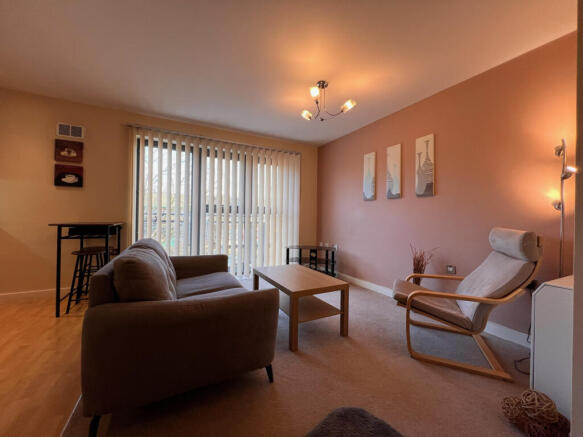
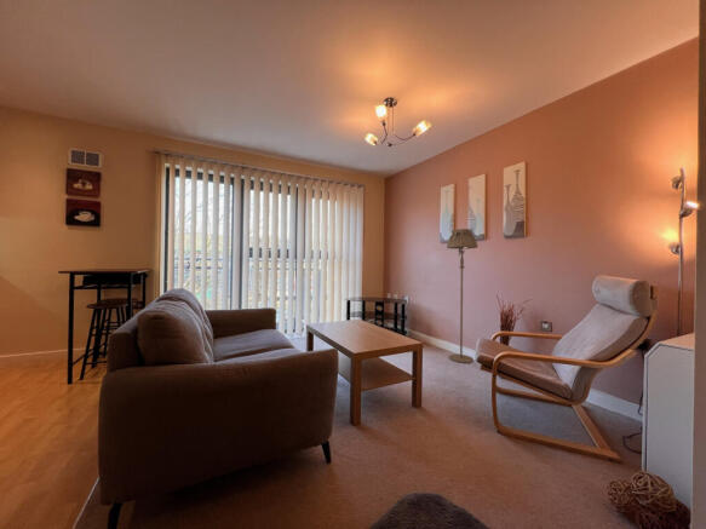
+ floor lamp (461, 294)
